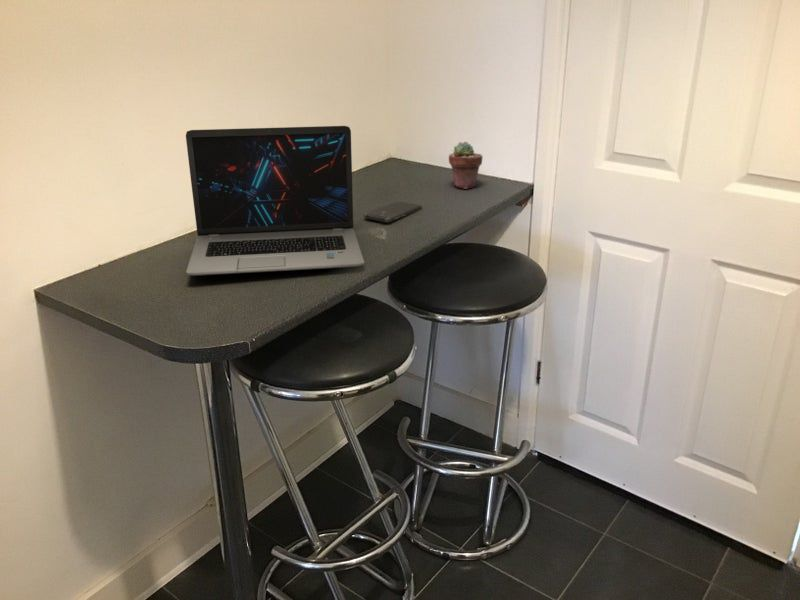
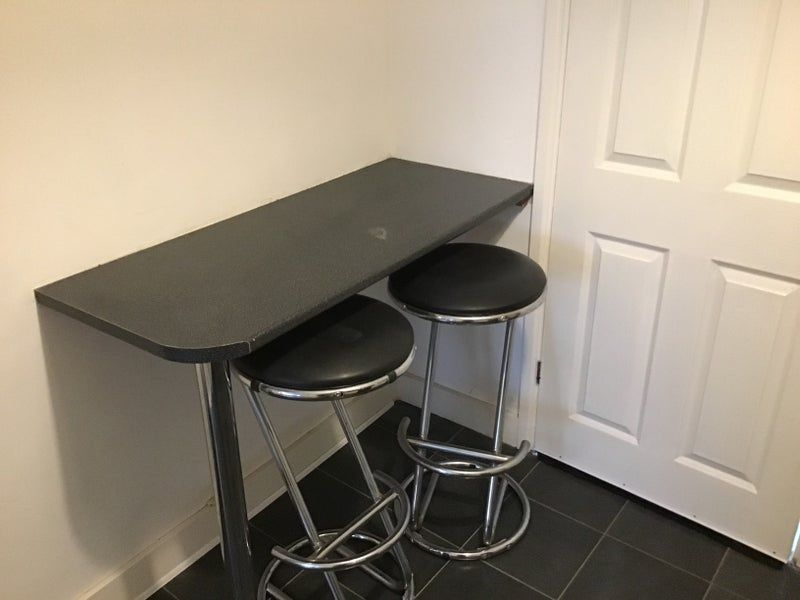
- smartphone (393, 210)
- potted succulent (465, 164)
- laptop (273, 198)
